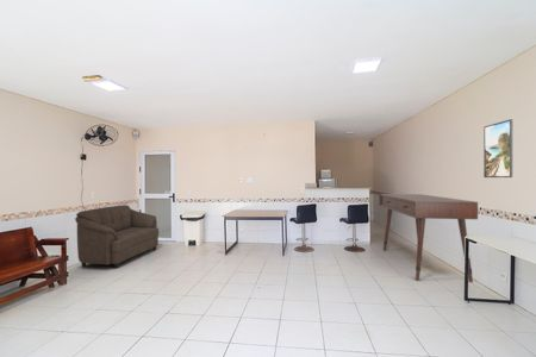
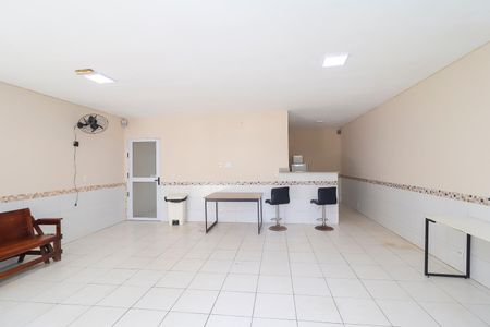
- desk (418, 230)
- sofa (120, 232)
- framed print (497, 150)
